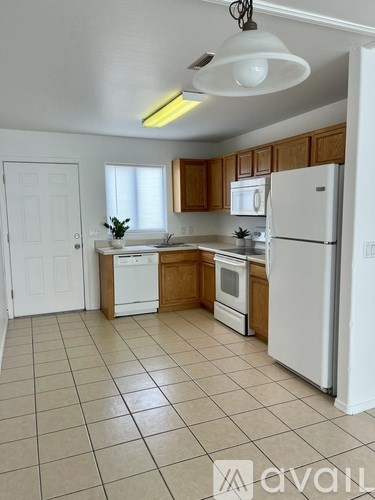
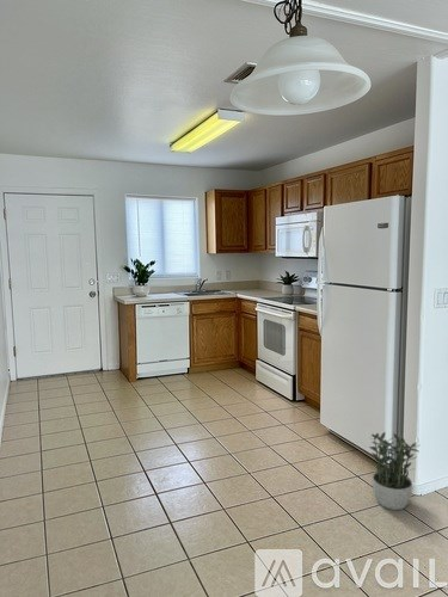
+ potted plant (391, 466)
